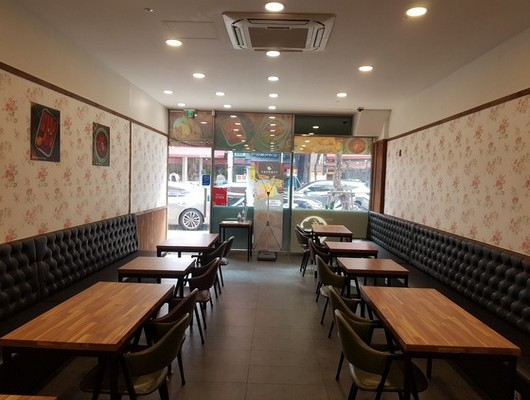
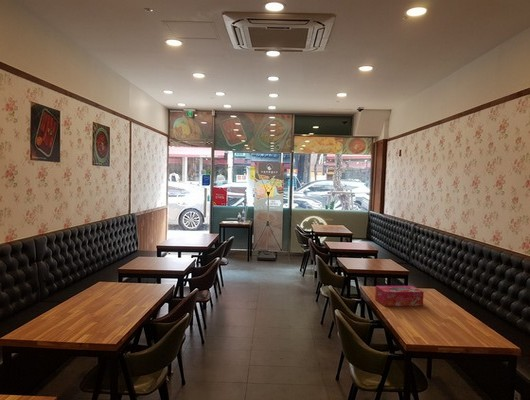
+ tissue box (398, 295)
